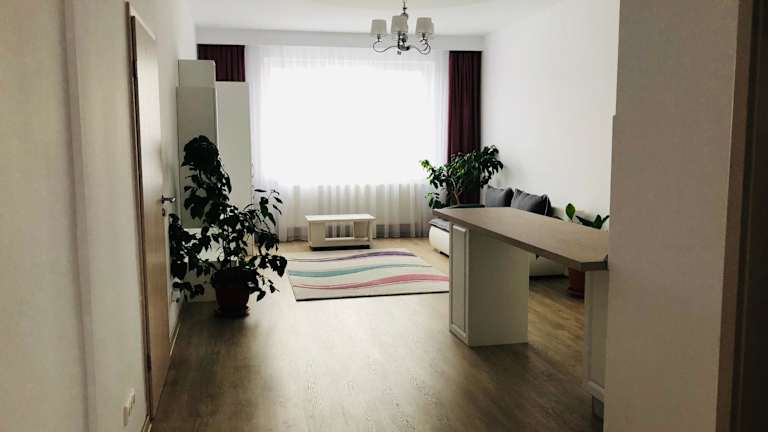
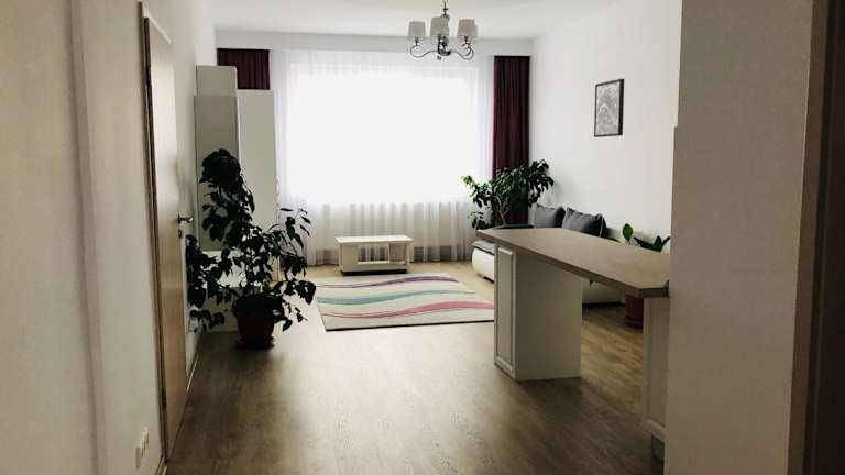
+ wall art (608, 109)
